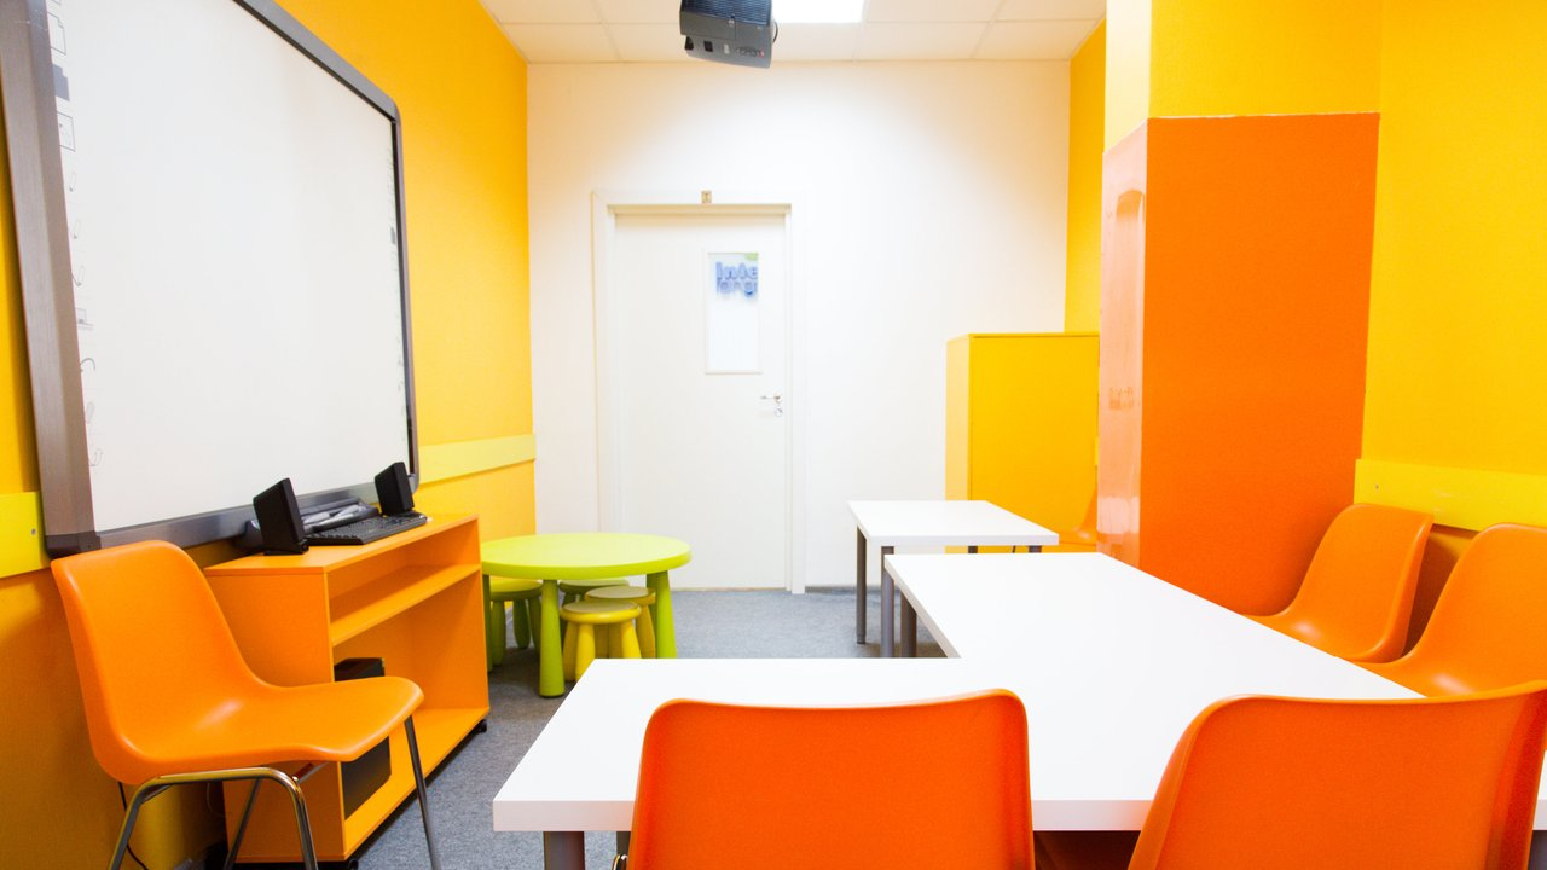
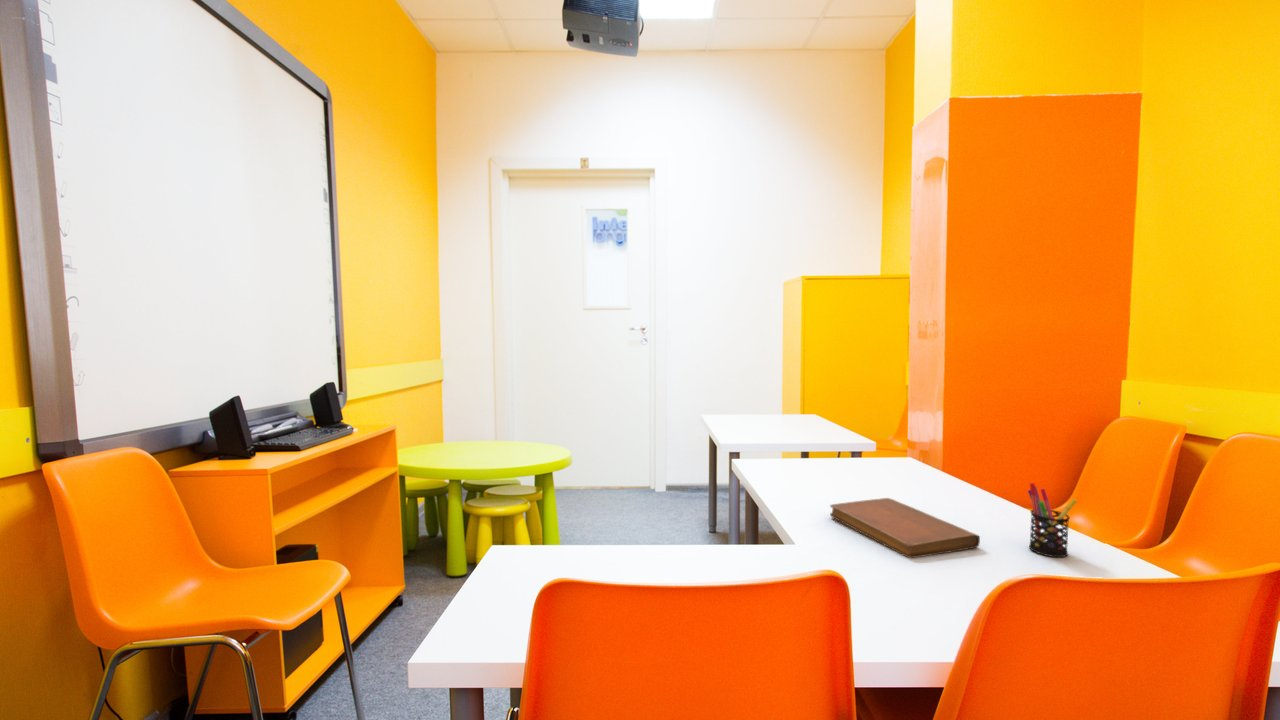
+ pen holder (1046, 519)
+ notebook (898, 524)
